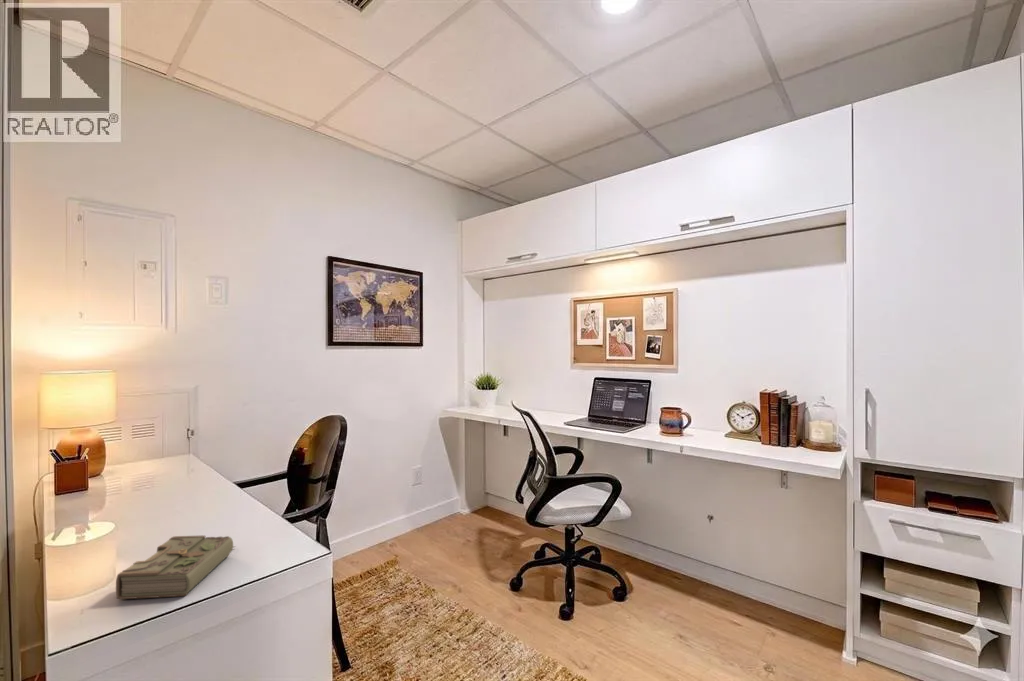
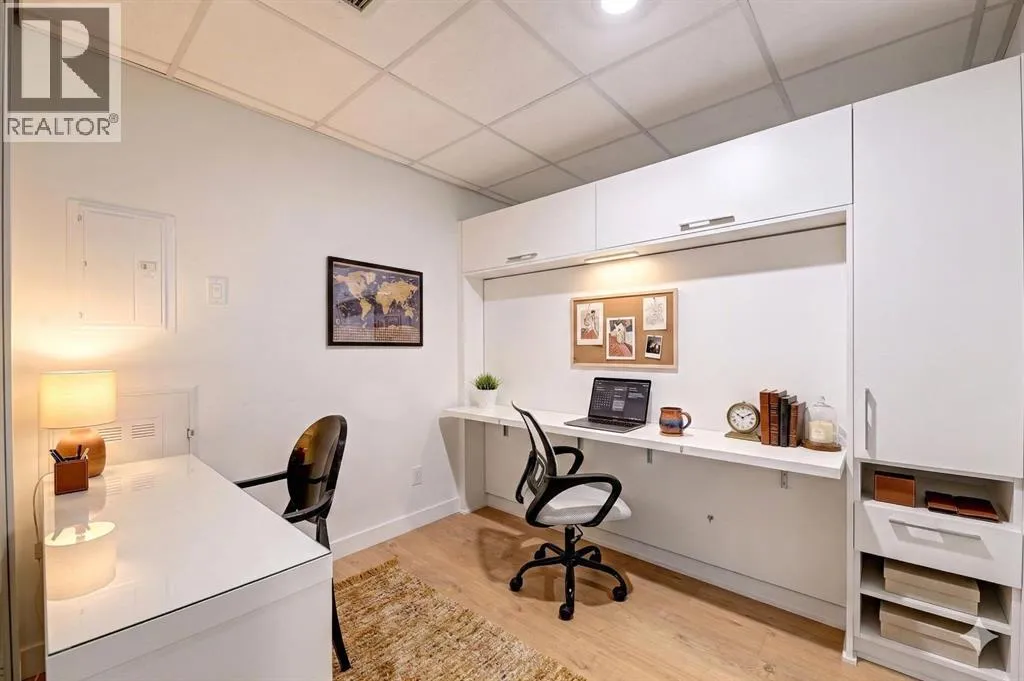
- diary (184, 561)
